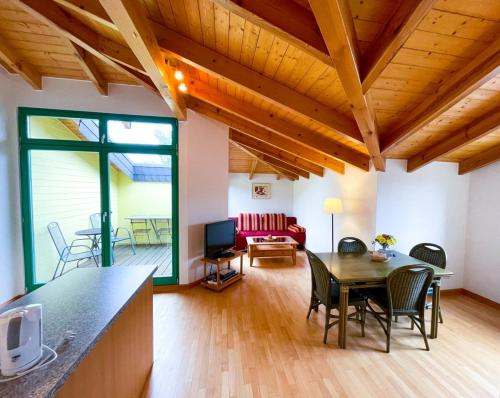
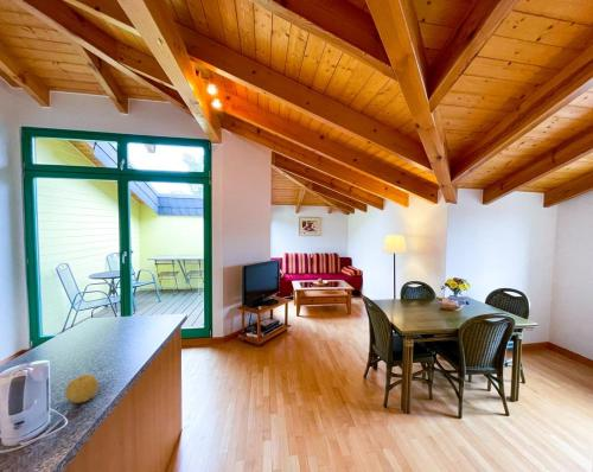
+ fruit (82, 388)
